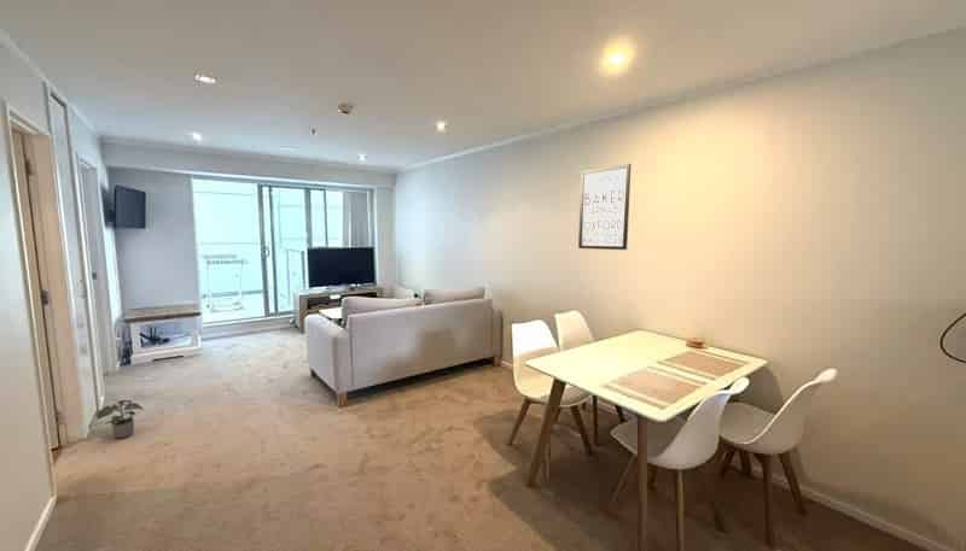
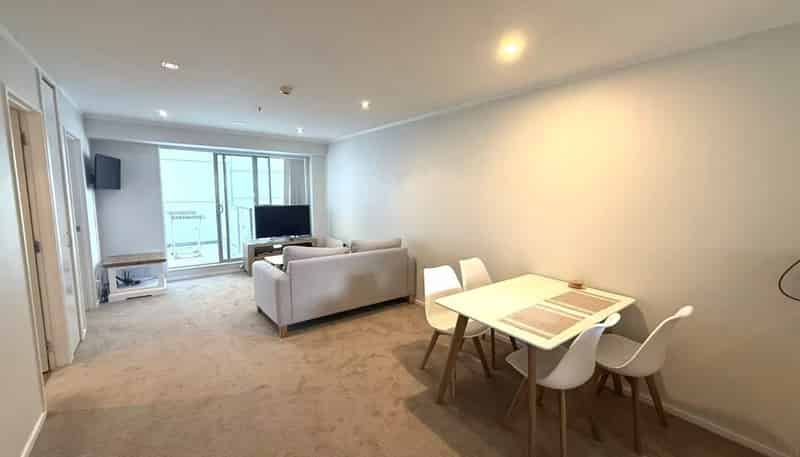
- wall art (603, 209)
- potted plant (120, 418)
